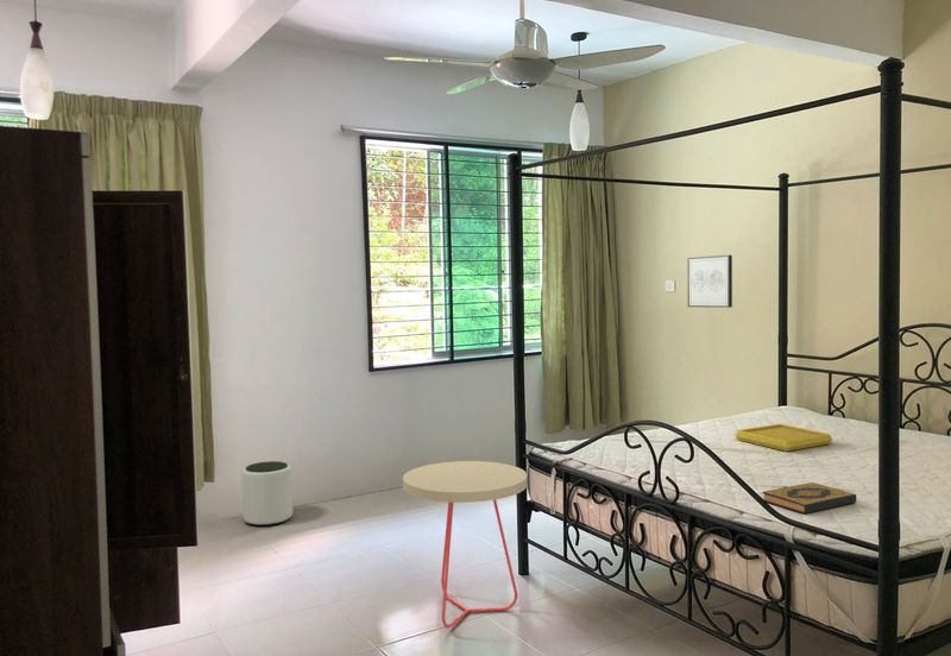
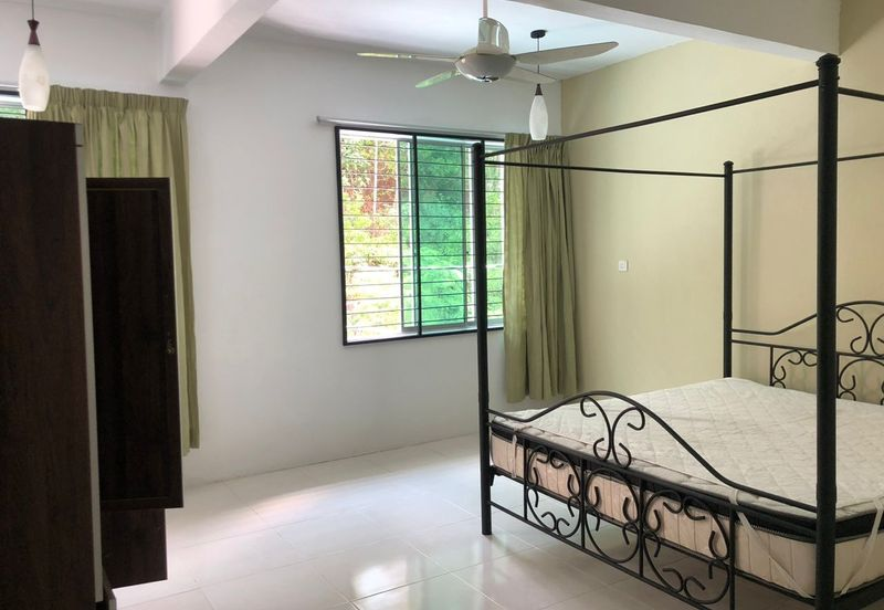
- side table (449, 543)
- wall art (708, 282)
- plant pot (267, 492)
- hardback book (808, 497)
- serving tray (782, 436)
